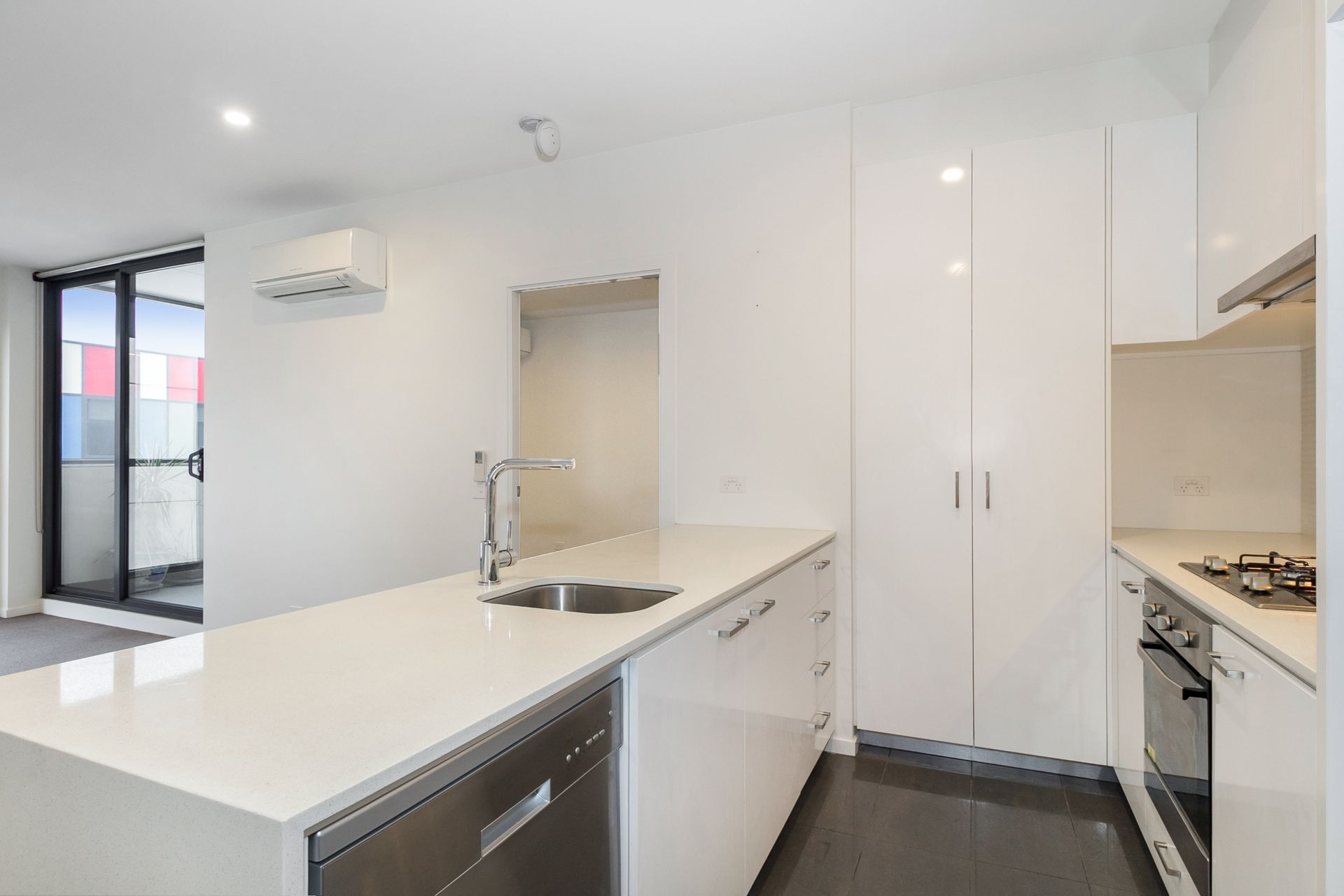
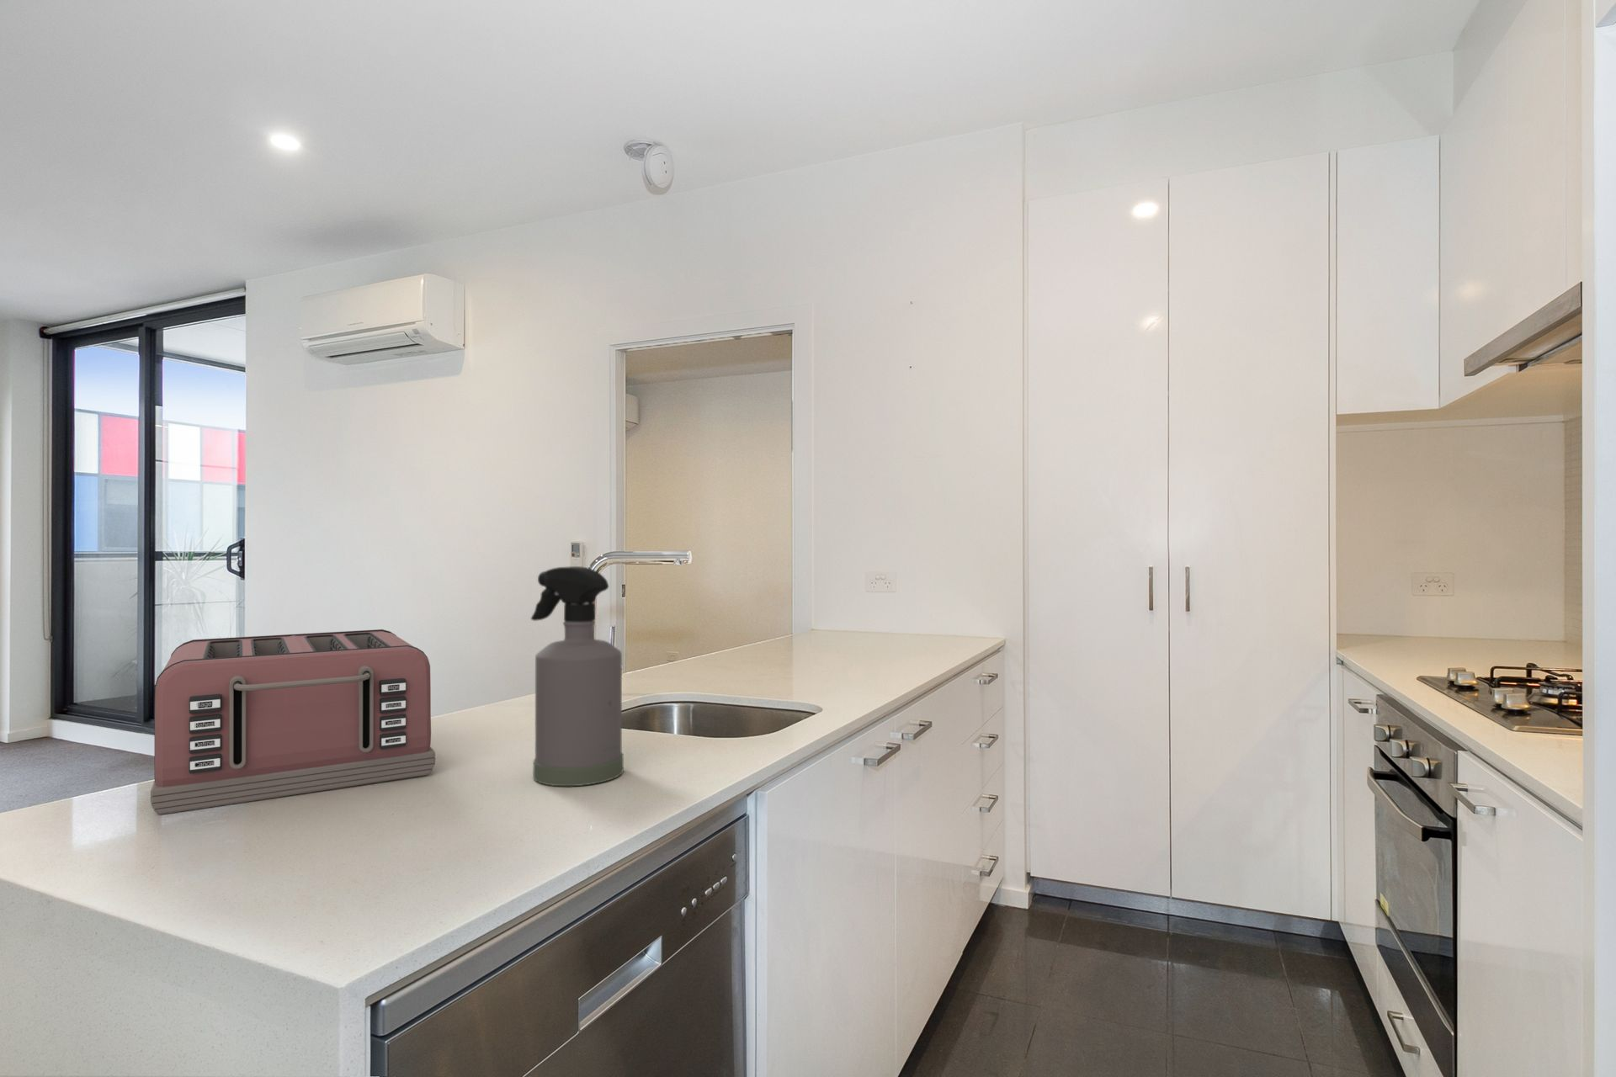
+ spray bottle (574, 668)
+ toaster (298, 706)
